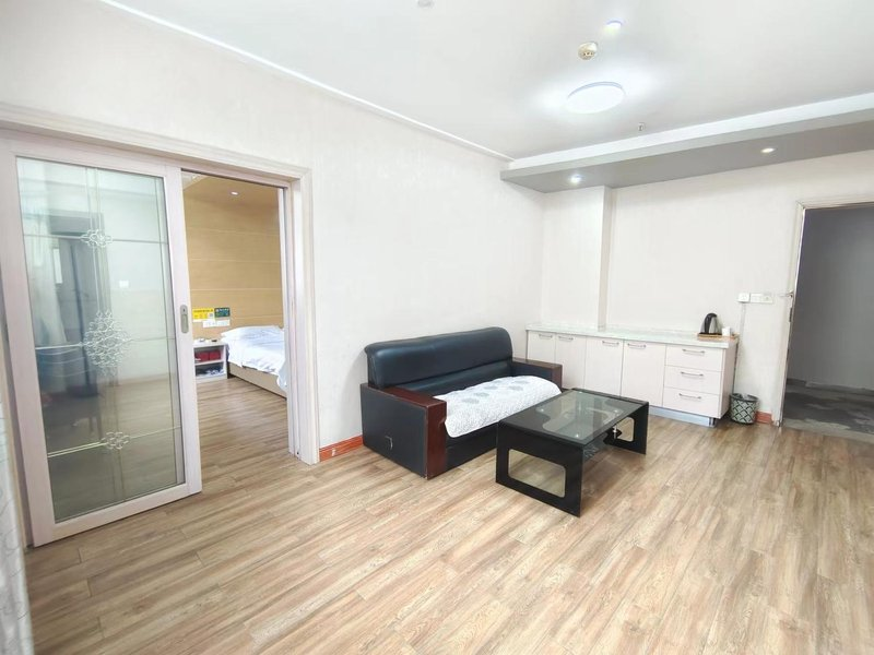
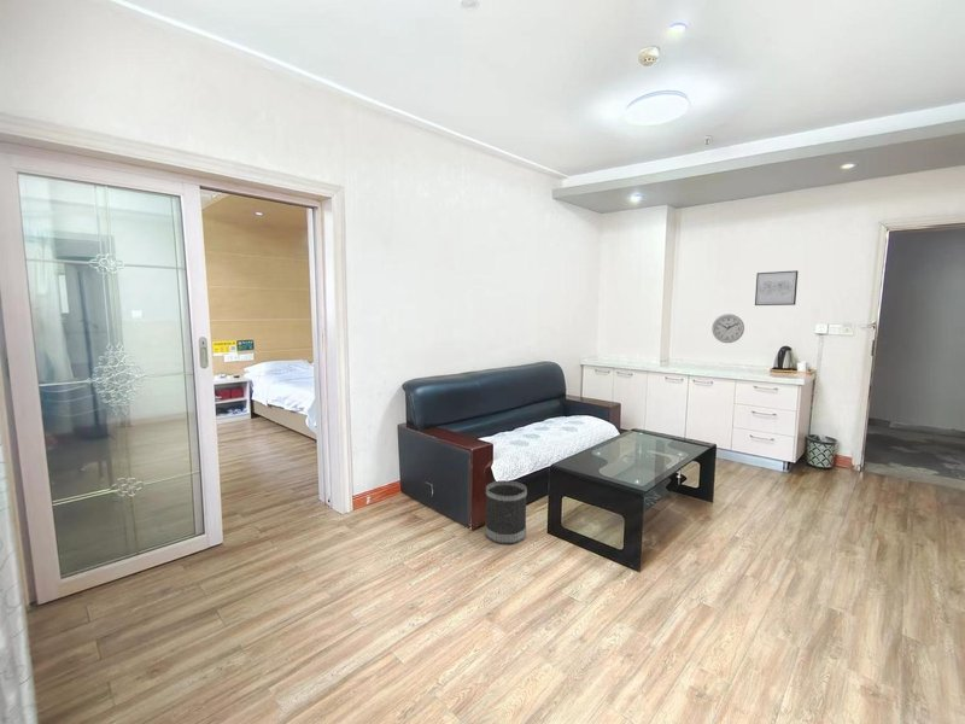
+ wall clock (727, 328)
+ wall art (776, 288)
+ wastebasket (505, 510)
